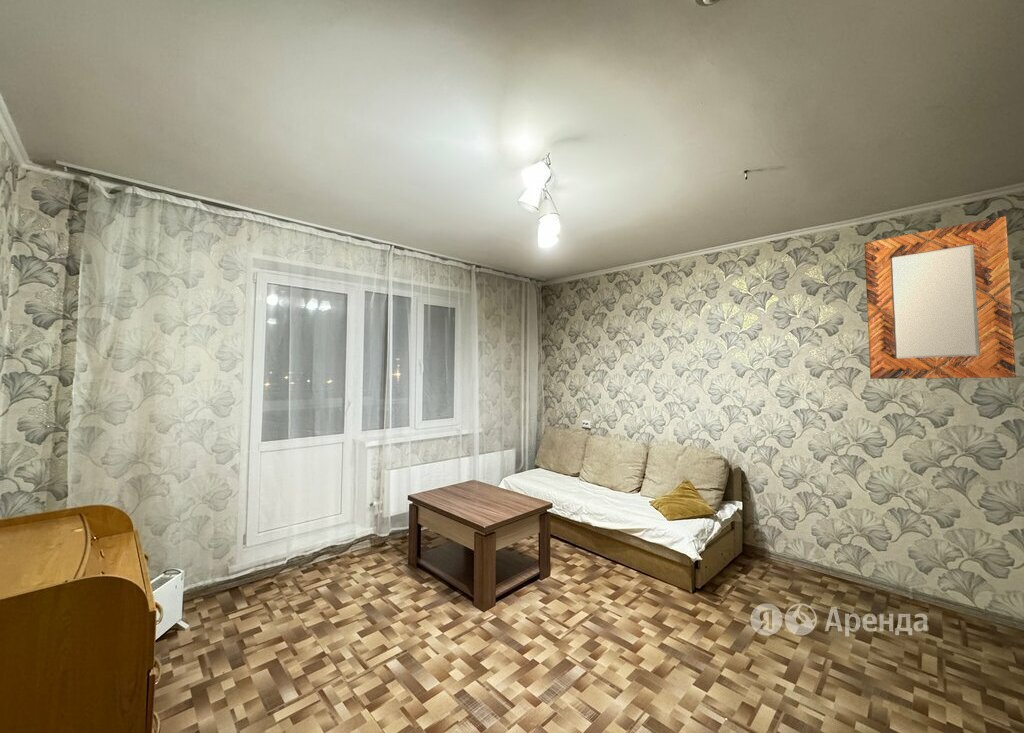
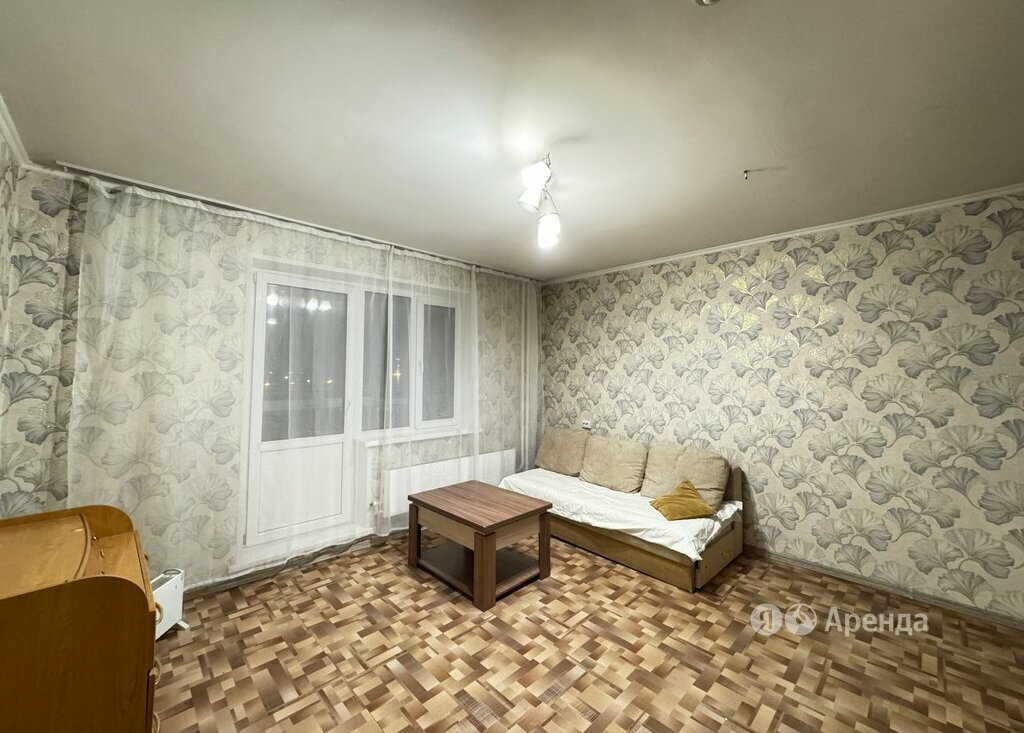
- home mirror (932, 304)
